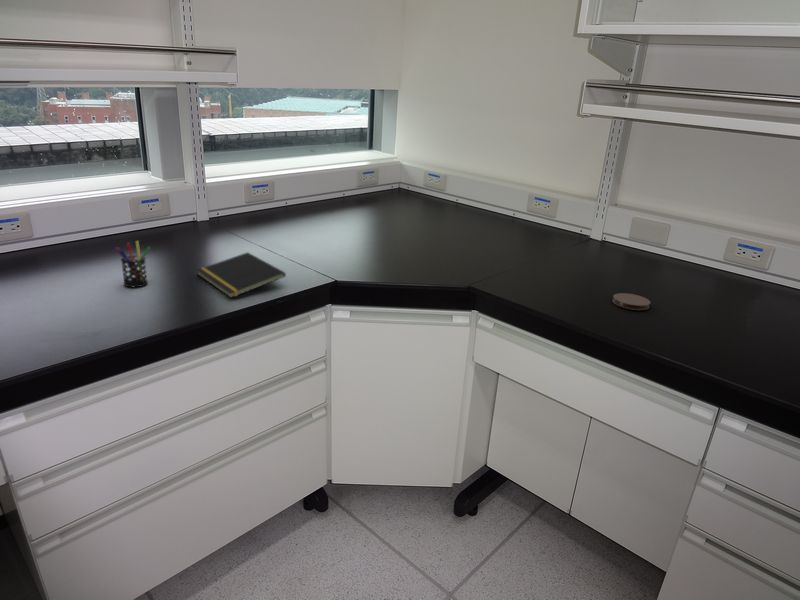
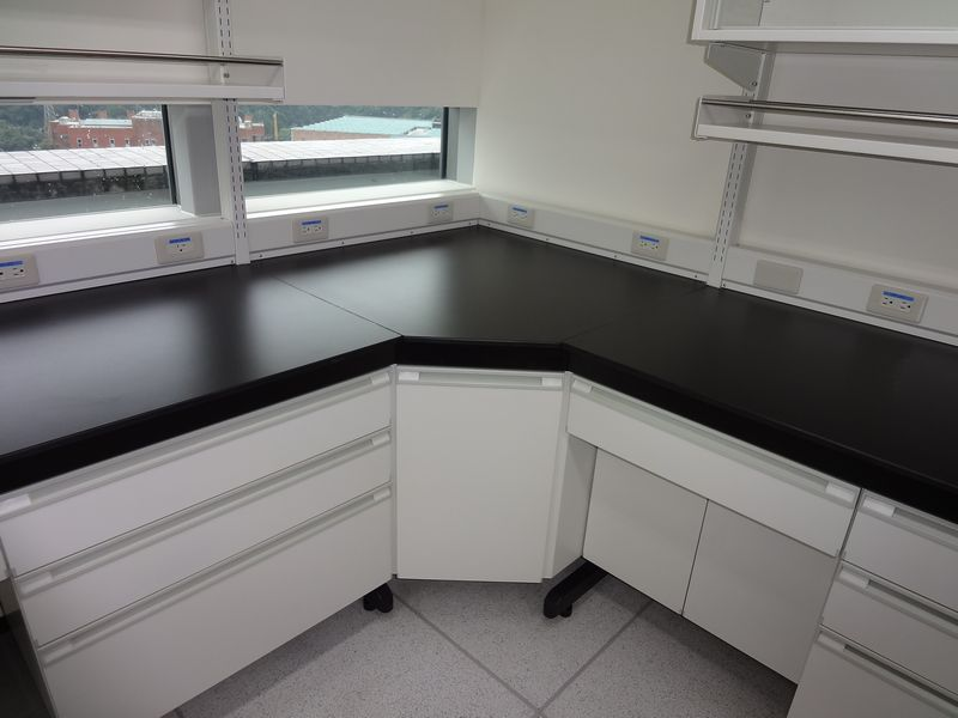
- pen holder (136, 262)
- notepad (240, 273)
- coaster (631, 301)
